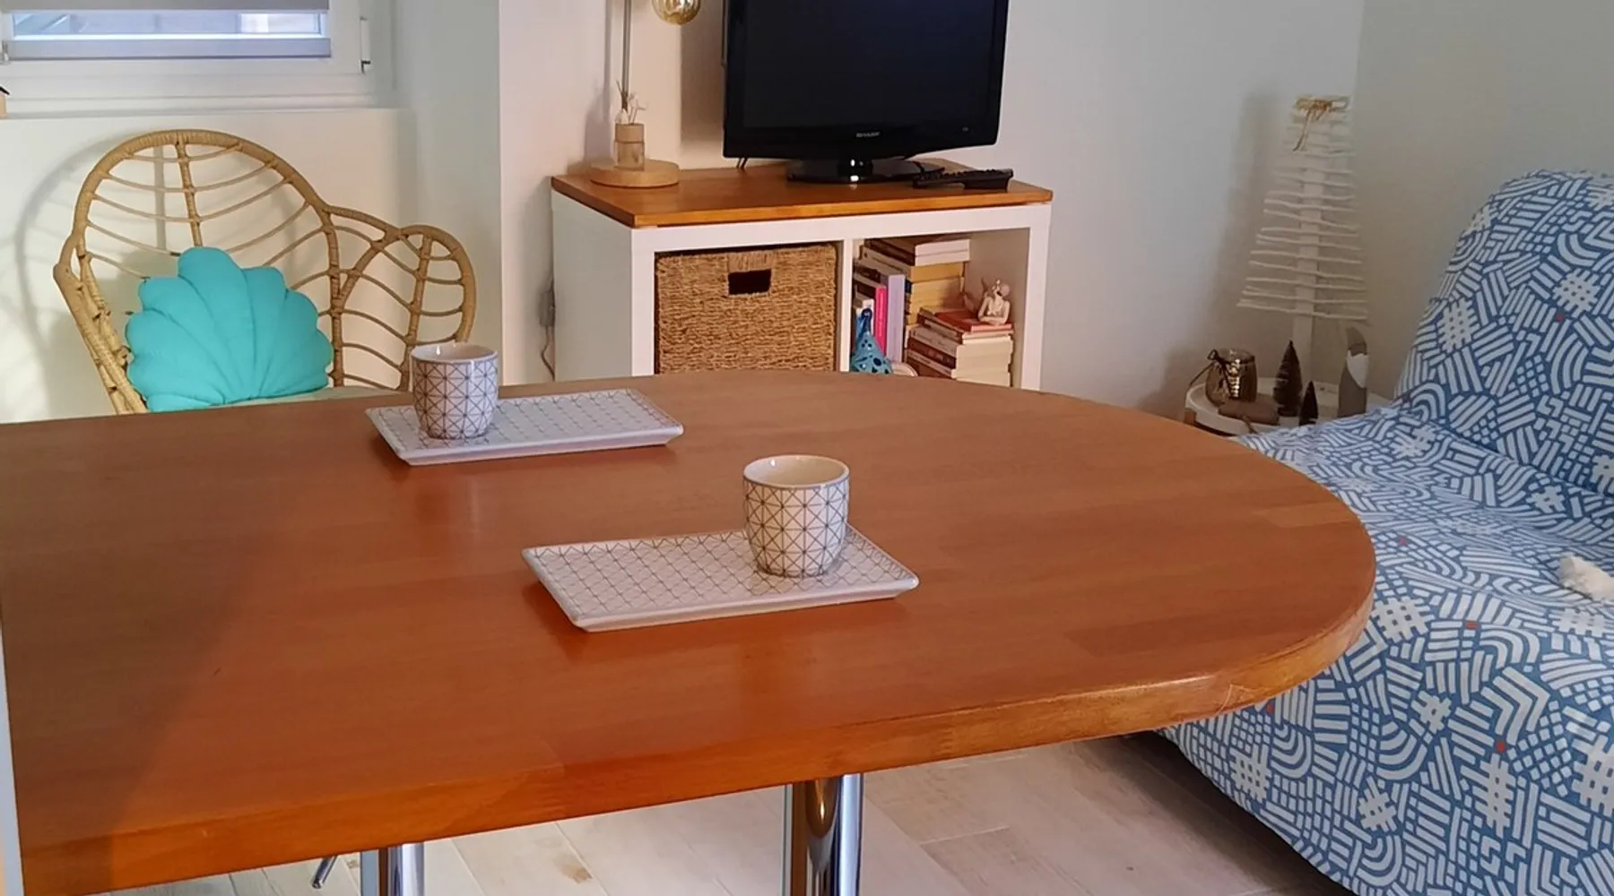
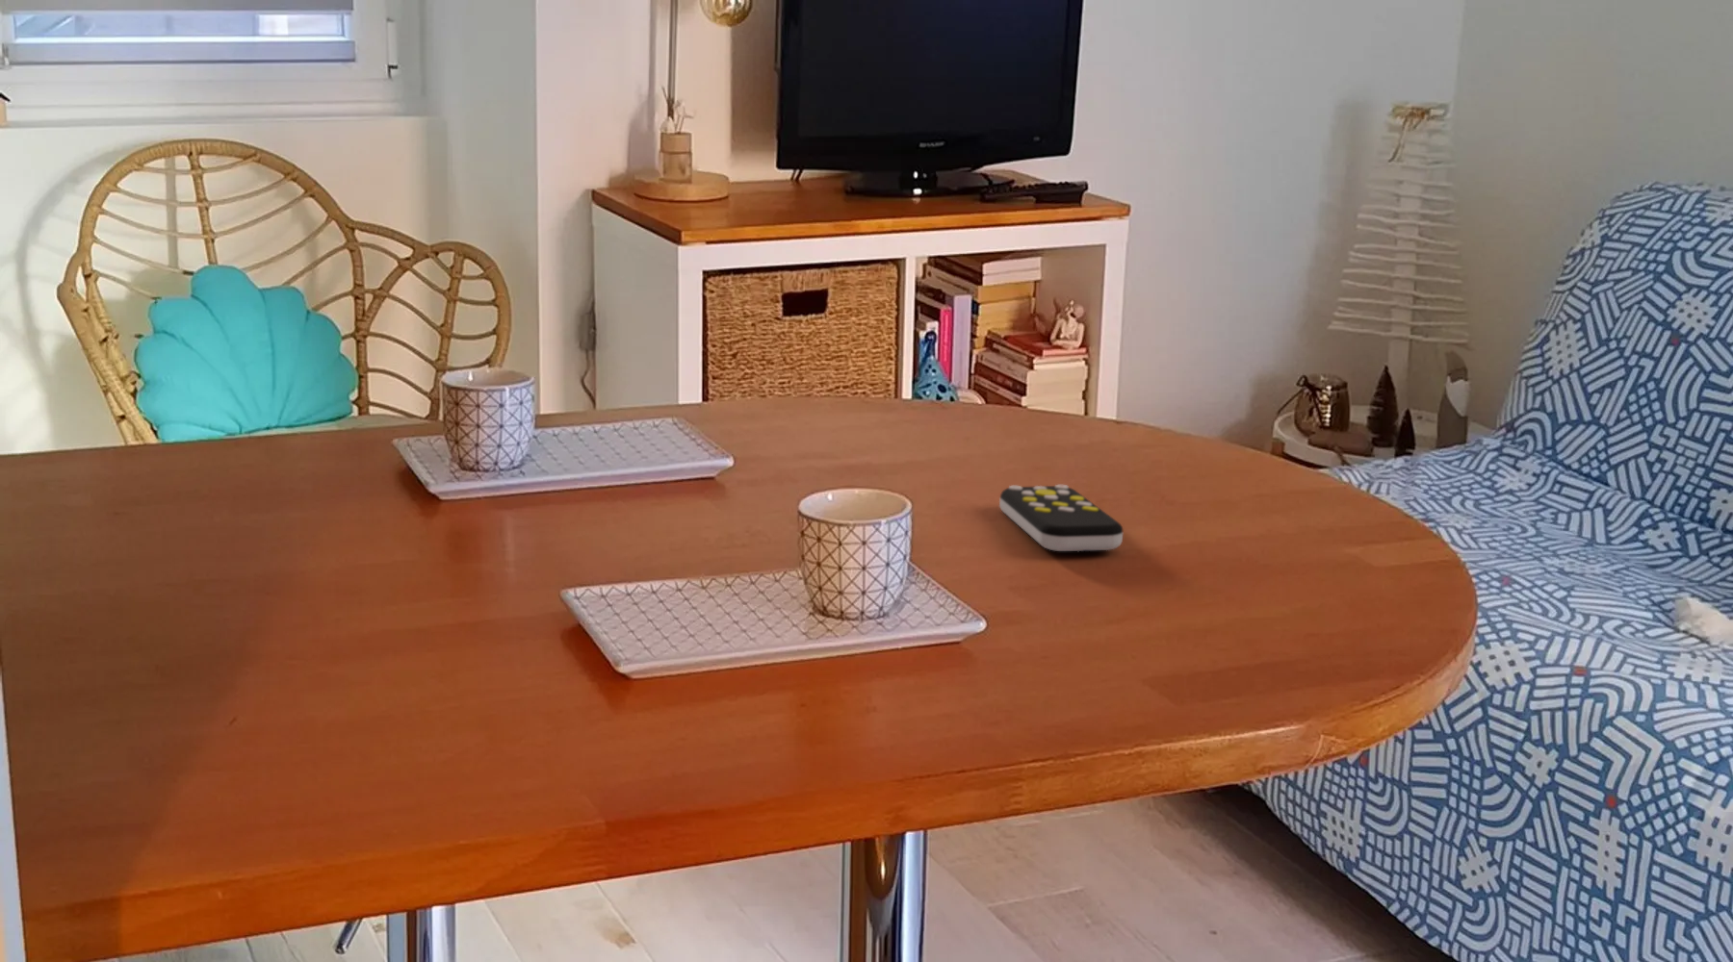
+ remote control (1059, 515)
